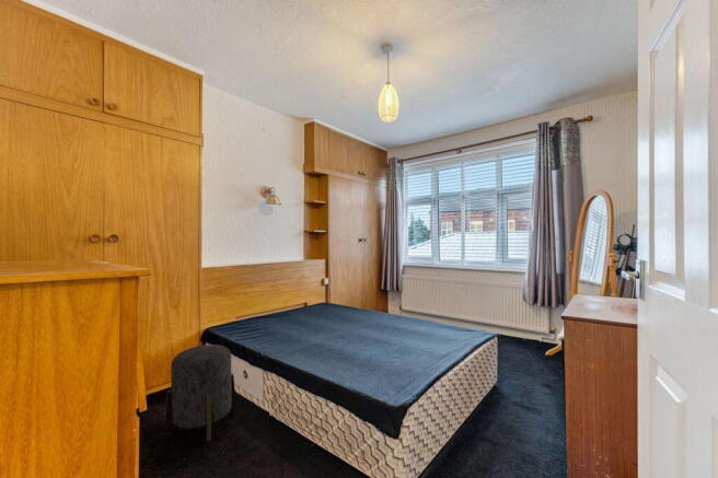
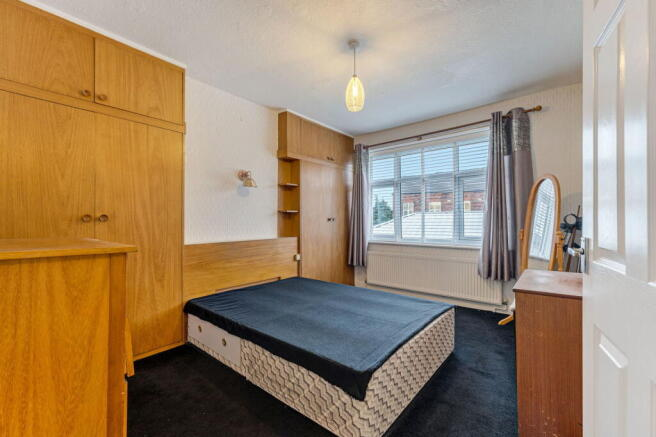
- stool (202, 386)
